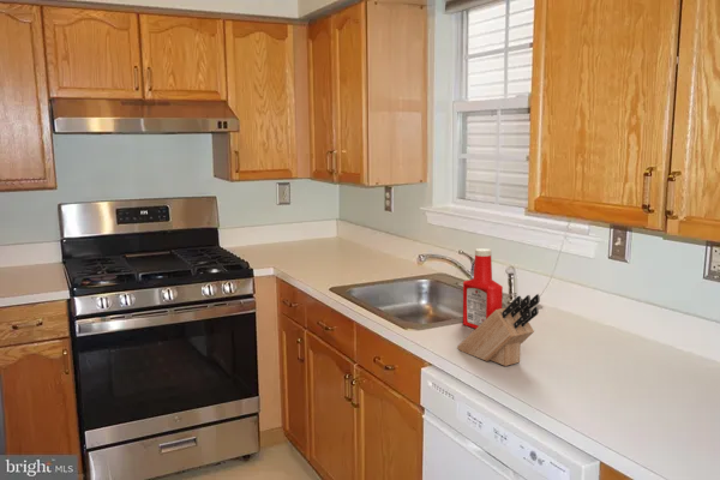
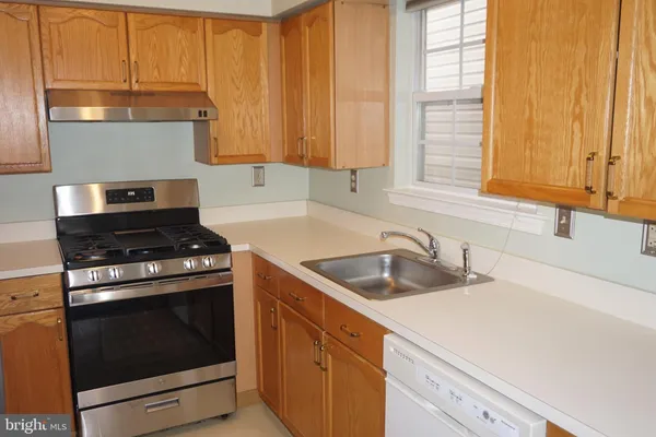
- knife block (499, 323)
- soap bottle (482, 288)
